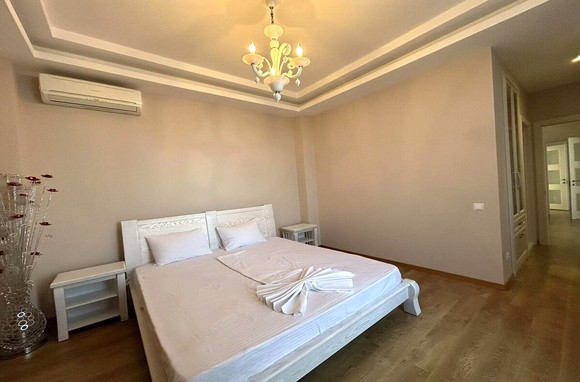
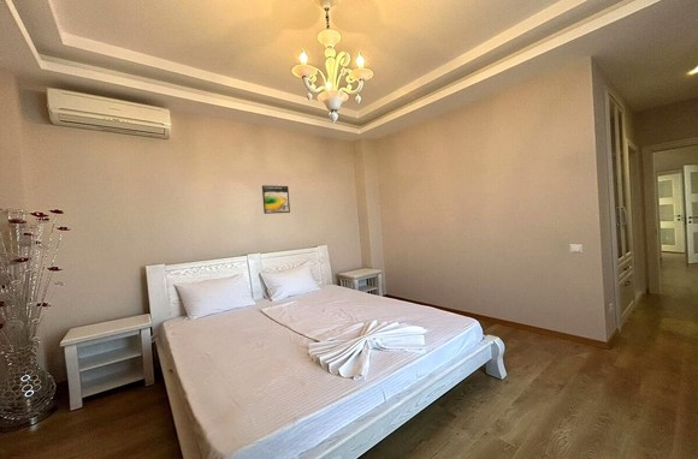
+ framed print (276, 199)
